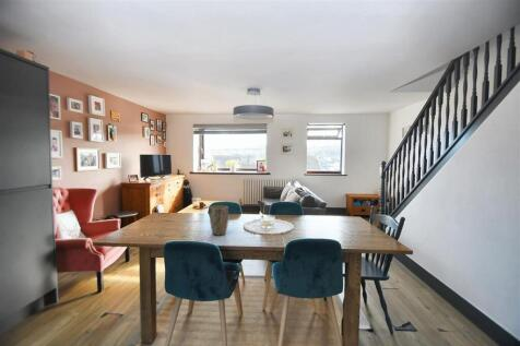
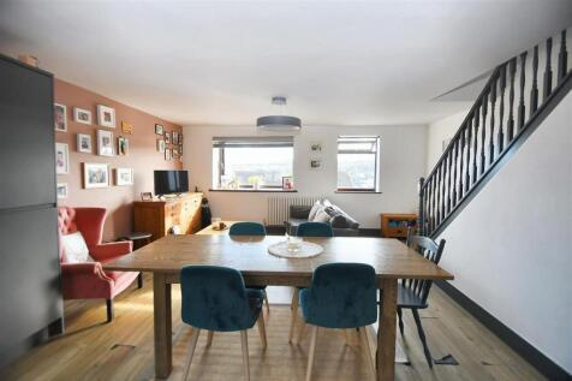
- plant pot (218, 219)
